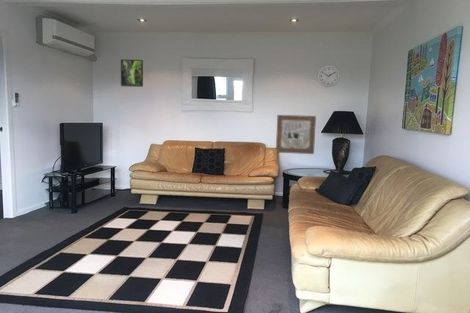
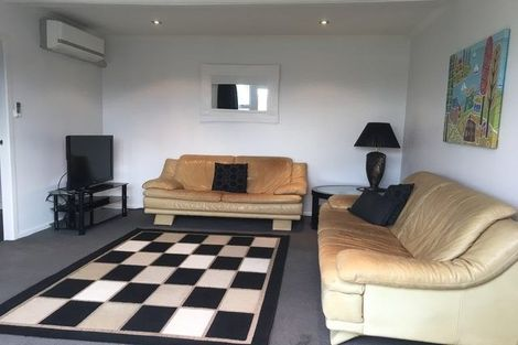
- wall clock (328, 76)
- wall art (295, 134)
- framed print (131, 73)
